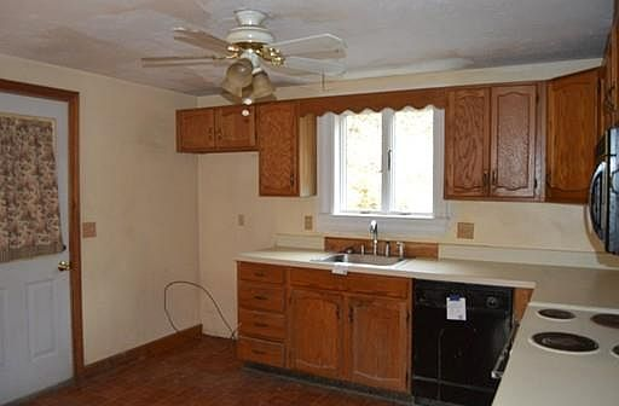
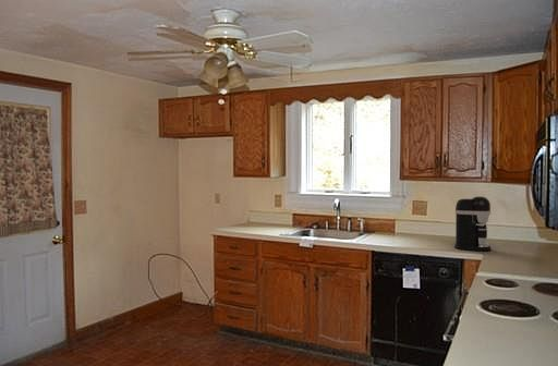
+ coffee maker (472, 222)
